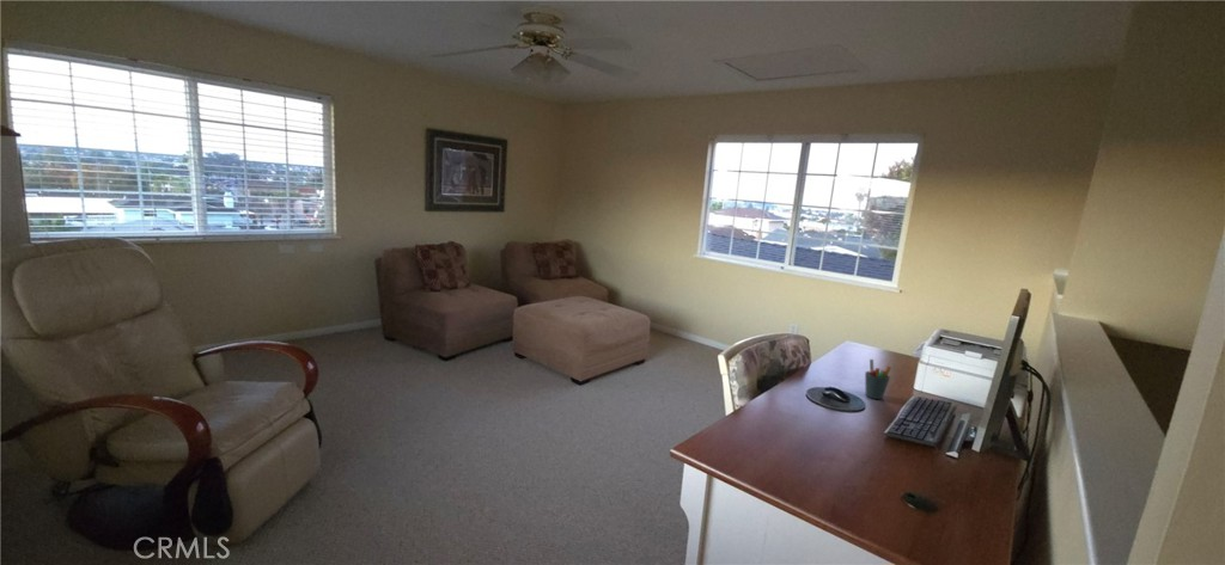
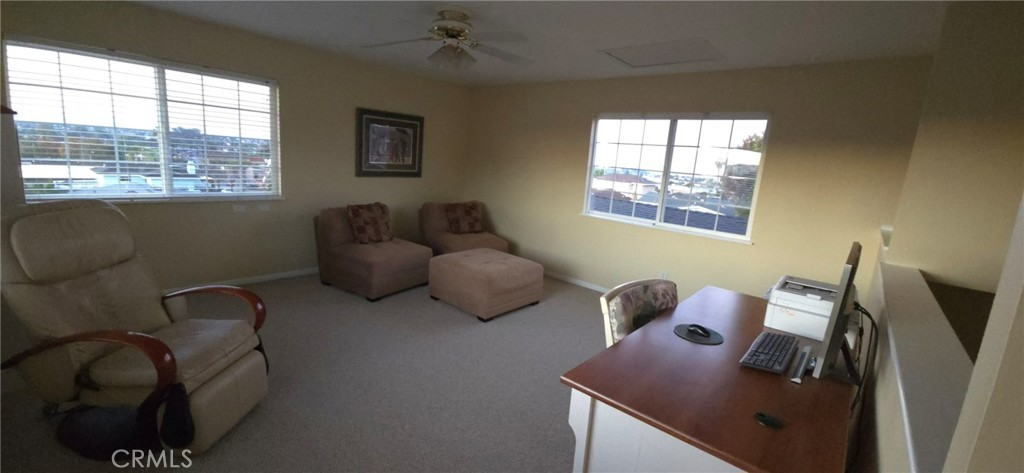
- pen holder (877, 379)
